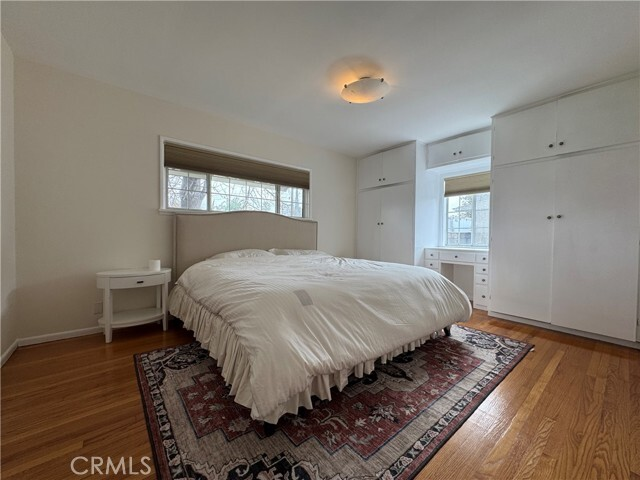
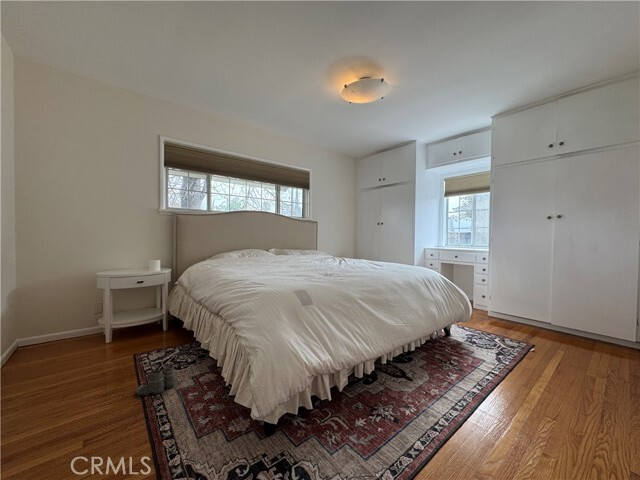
+ boots (160, 376)
